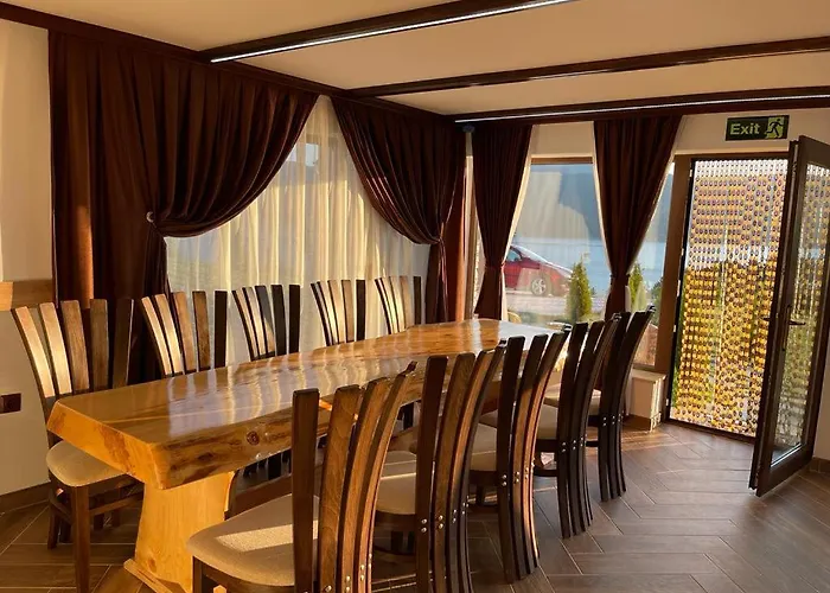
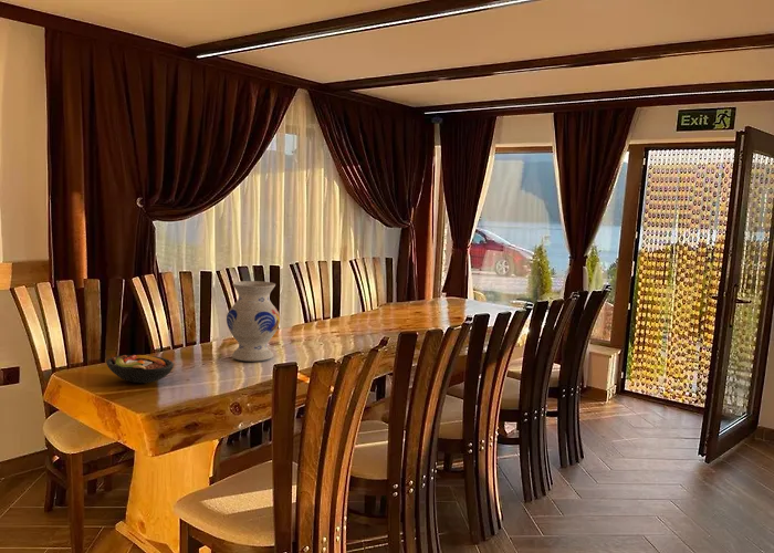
+ vase (253, 321)
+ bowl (139, 368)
